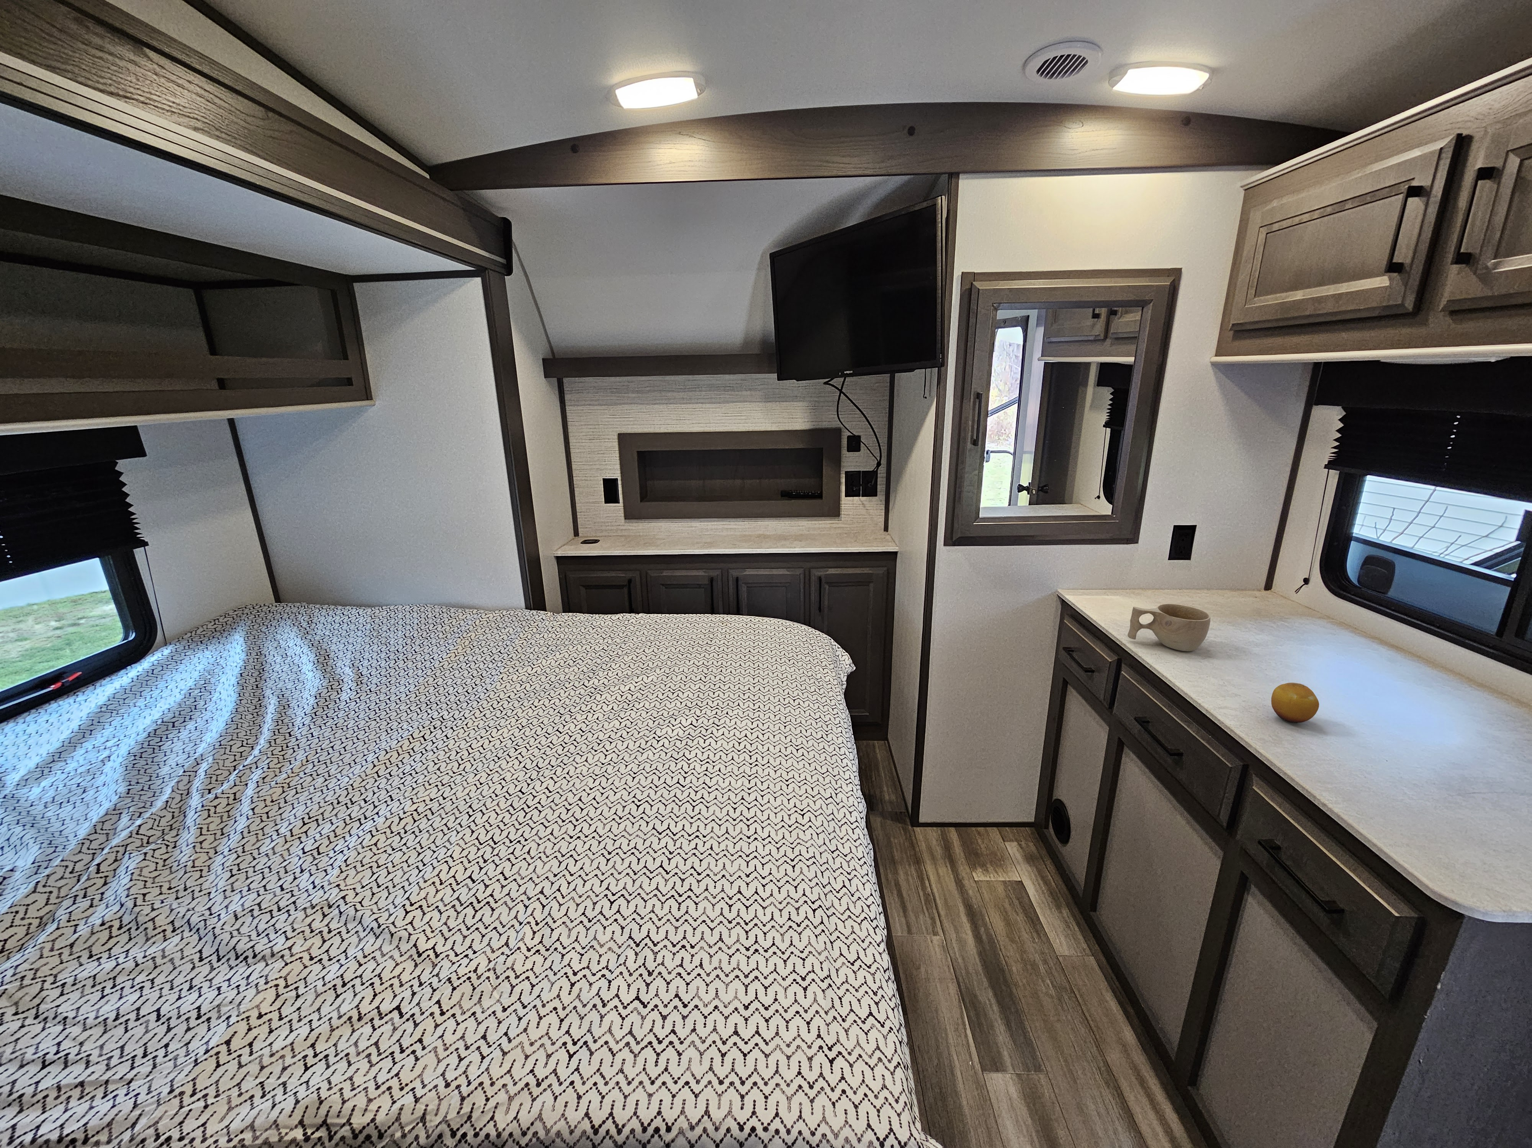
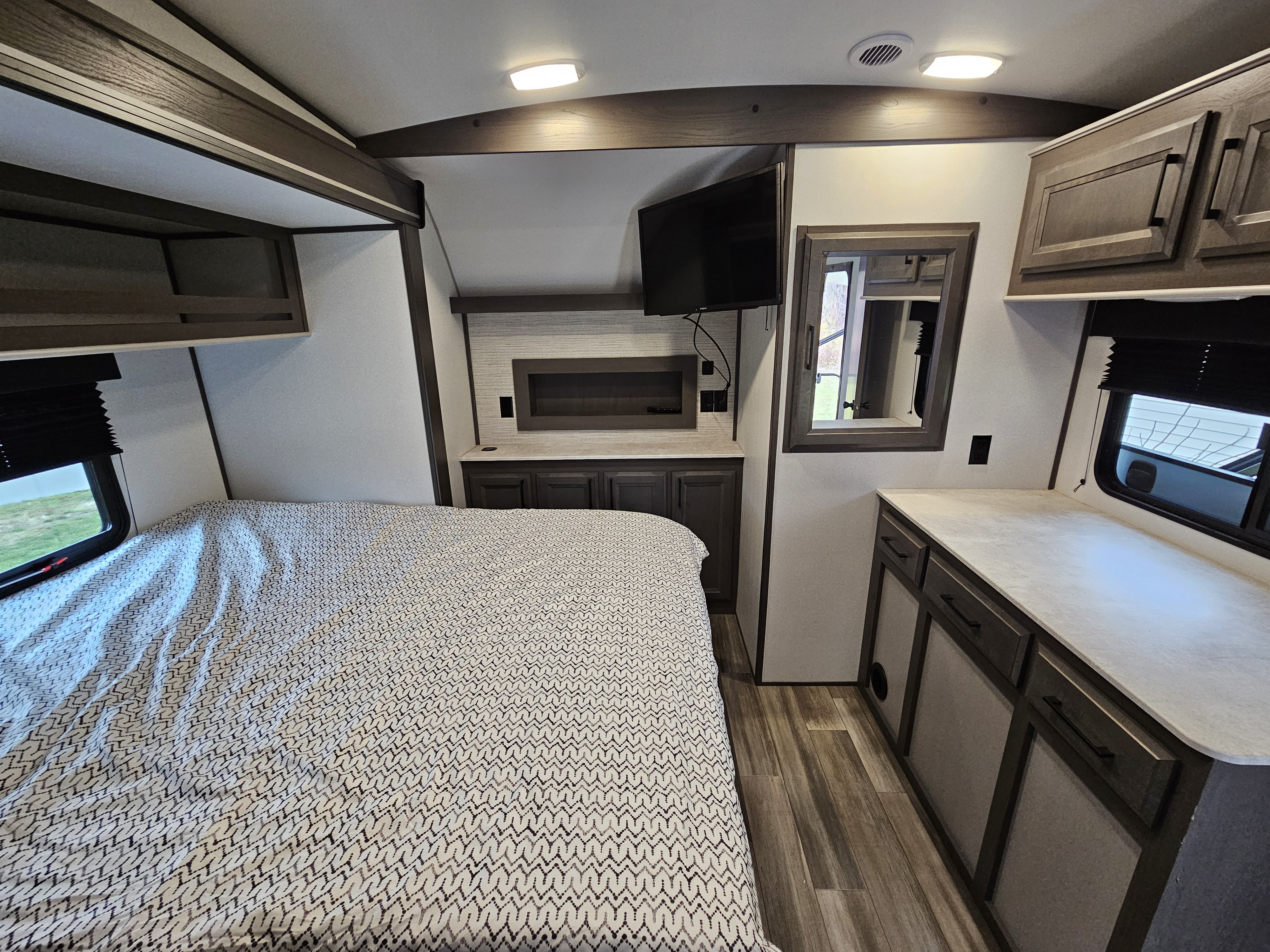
- cup (1168, 627)
- fruit (1294, 702)
